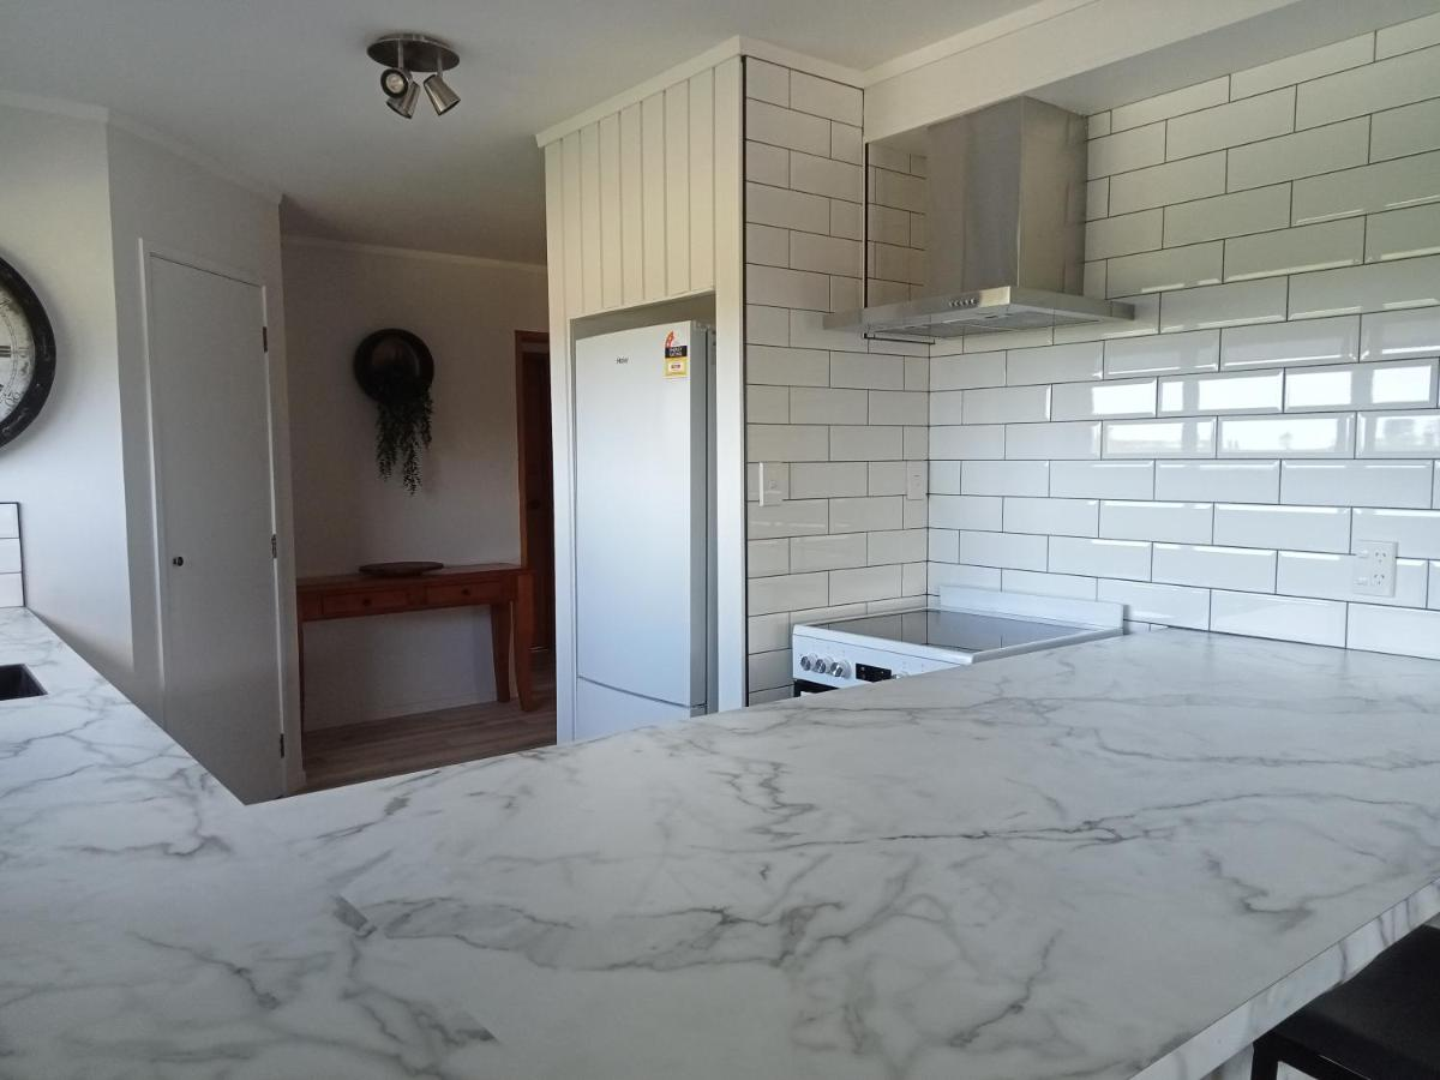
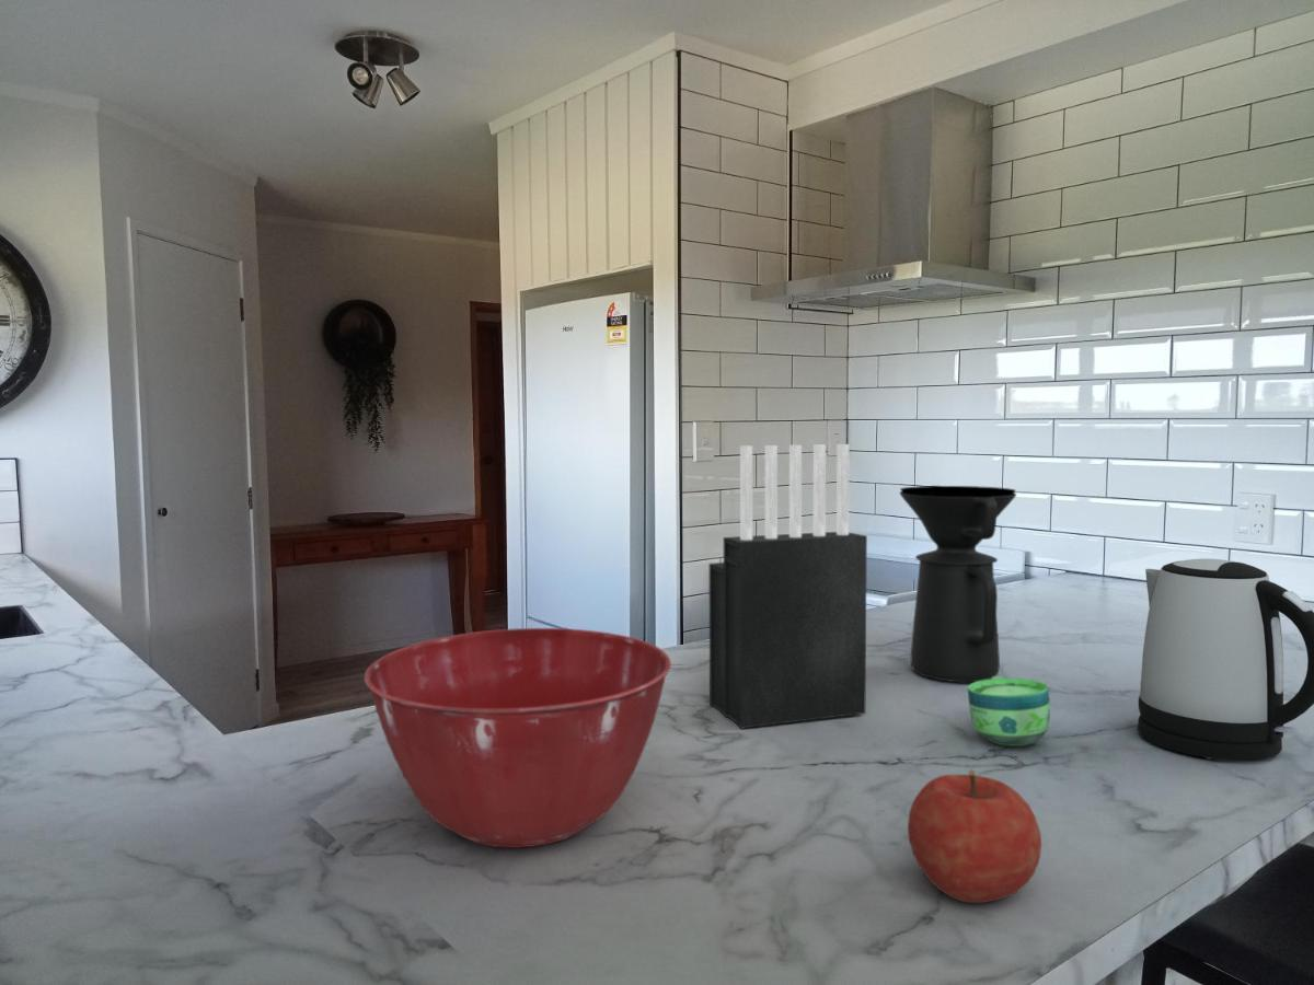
+ mixing bowl (522, 739)
+ kettle (1229, 654)
+ cup (1002, 708)
+ fruit (971, 827)
+ coffee maker (955, 581)
+ knife block (782, 577)
